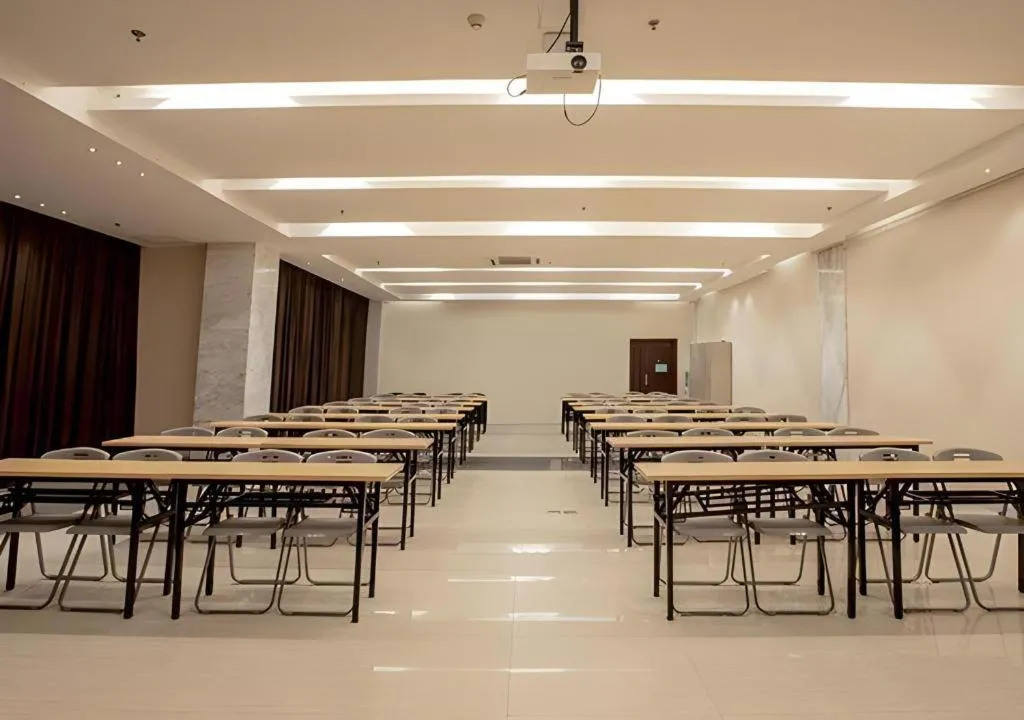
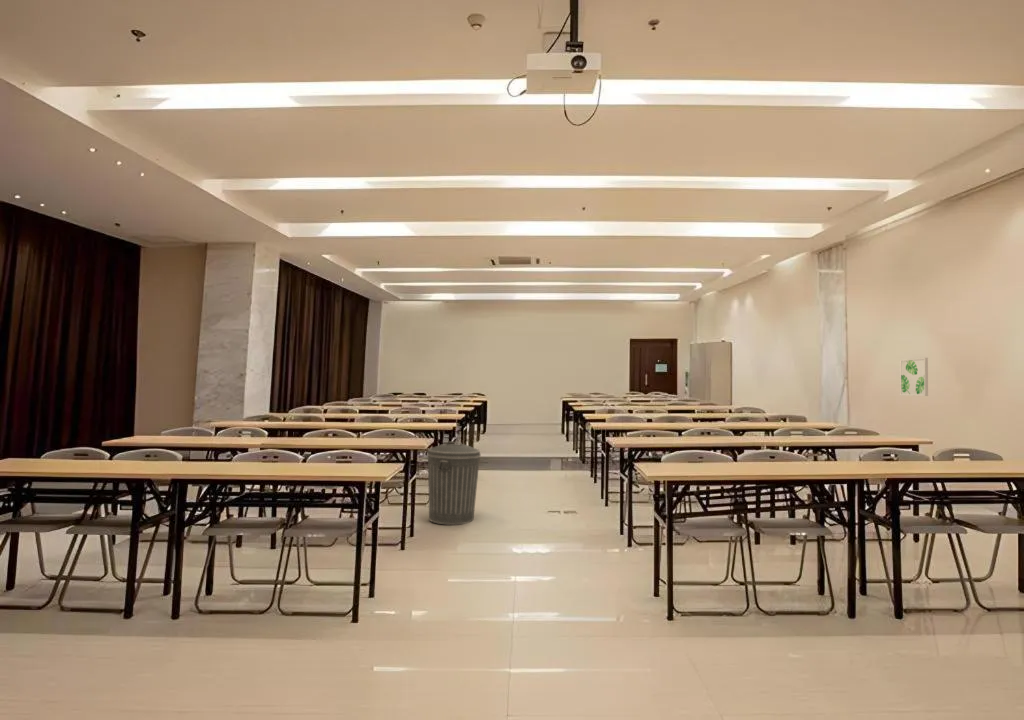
+ wall art (913, 377)
+ trash can (453, 480)
